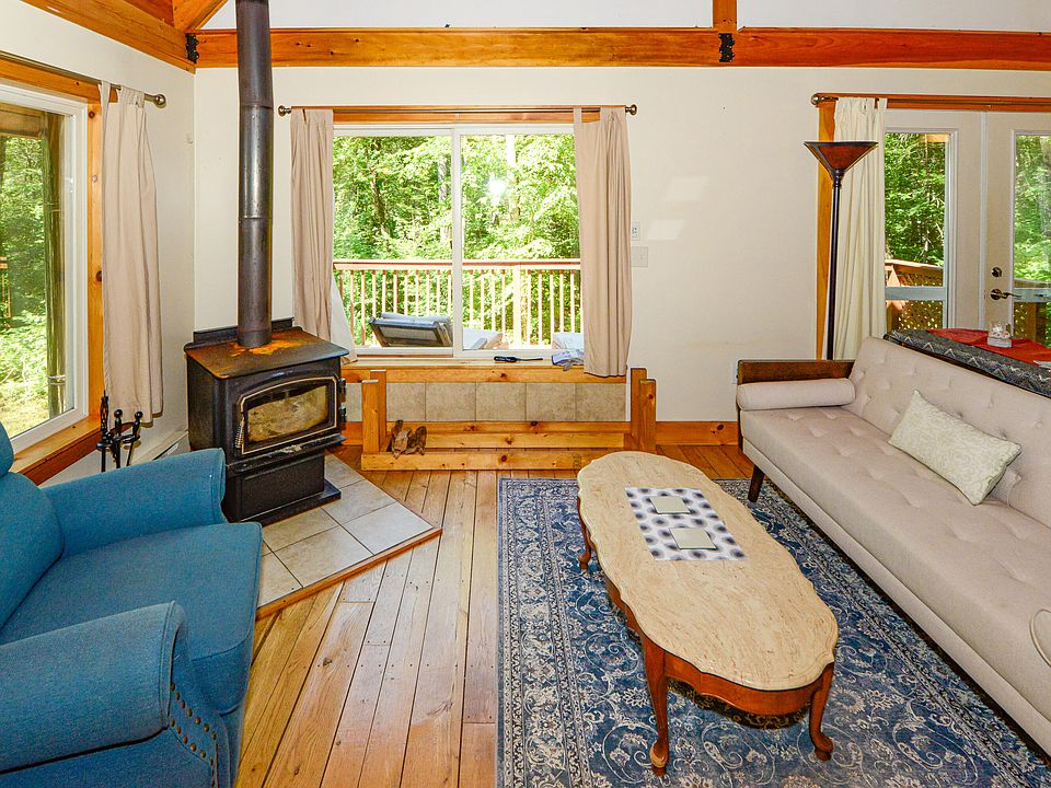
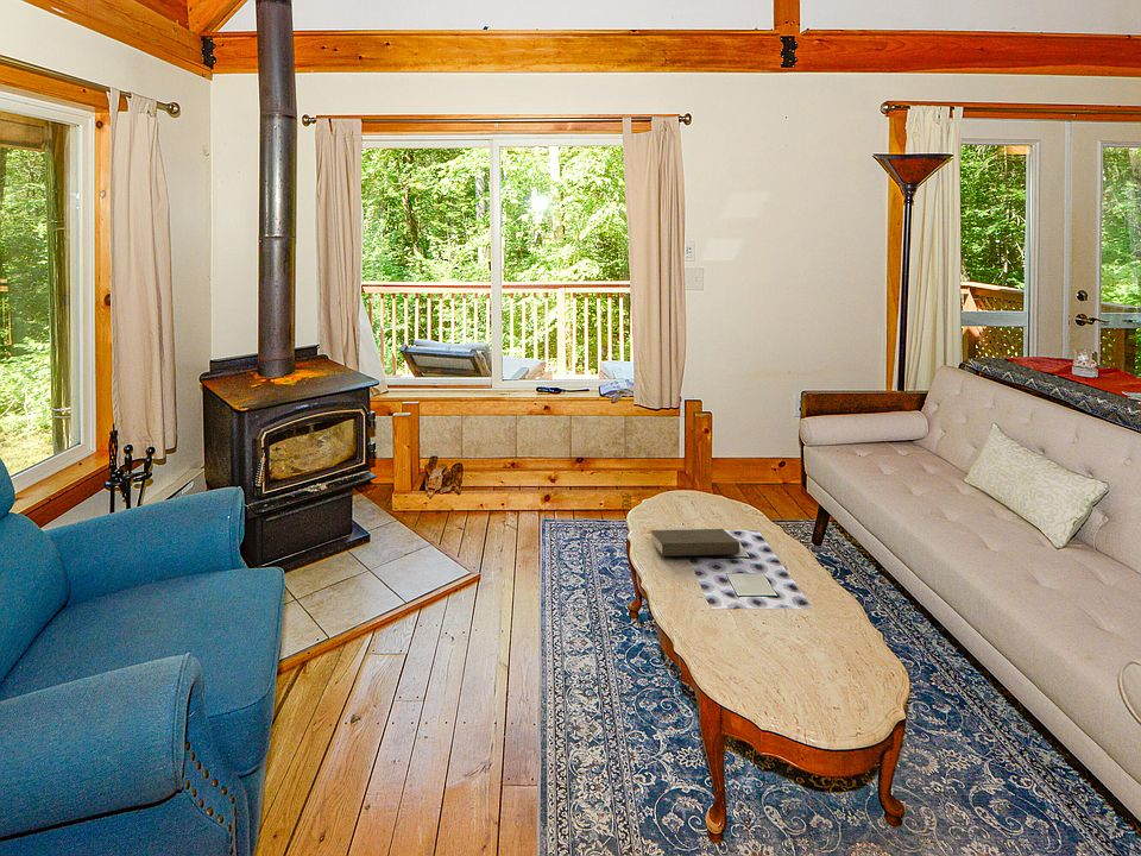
+ book (693, 541)
